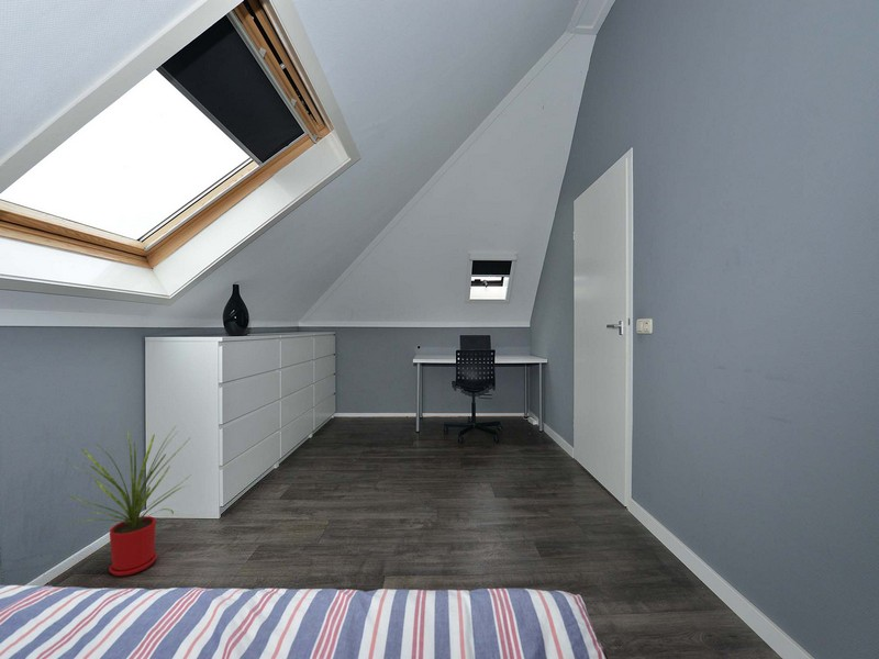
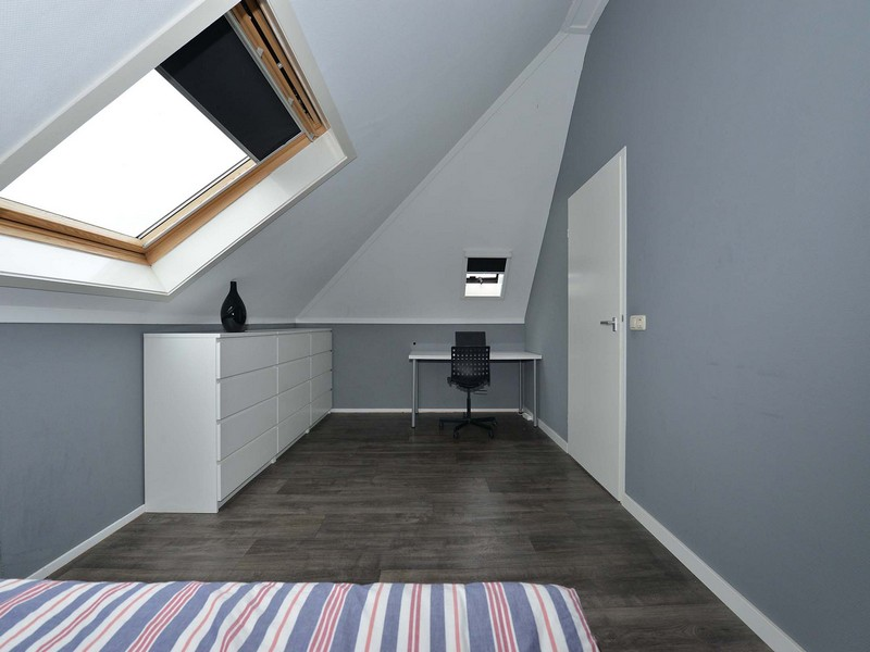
- house plant (132, 499)
